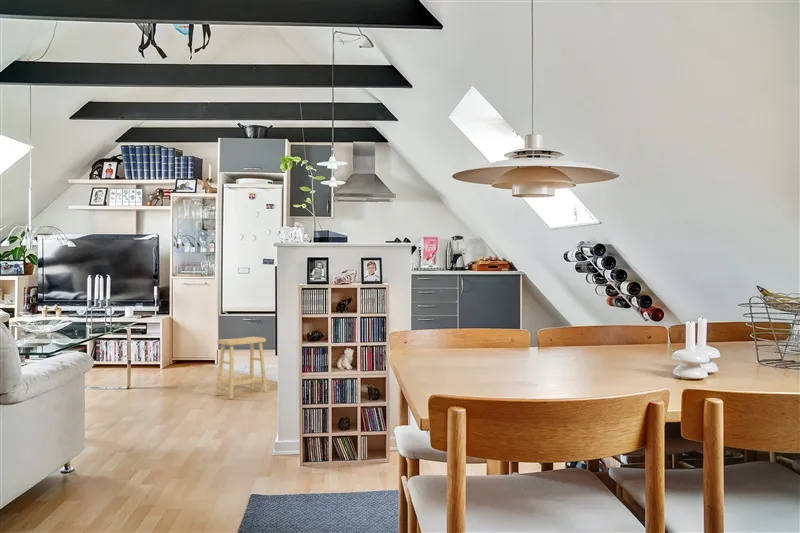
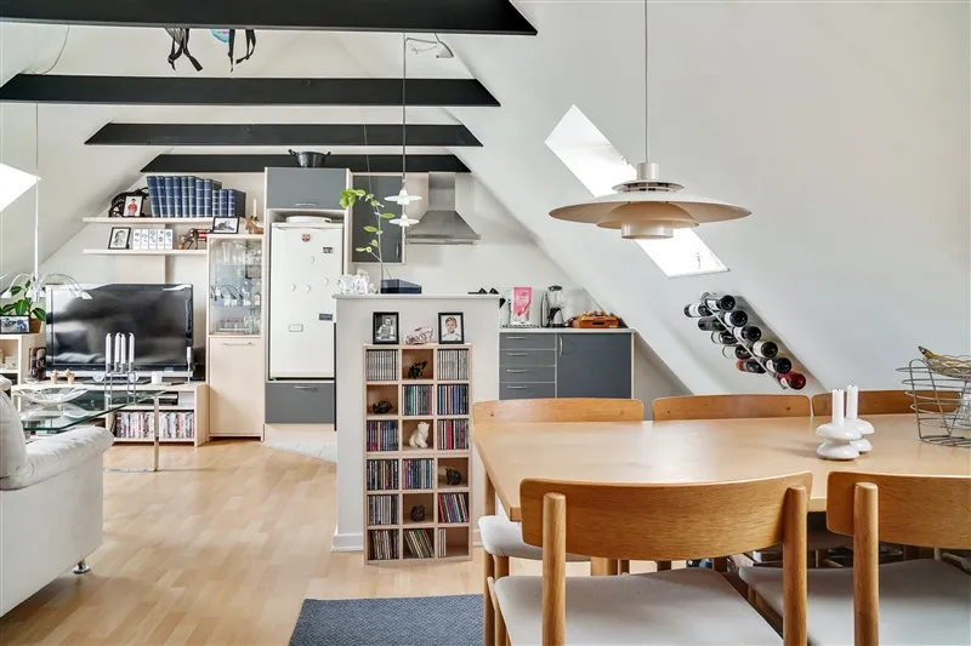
- footstool (250, 366)
